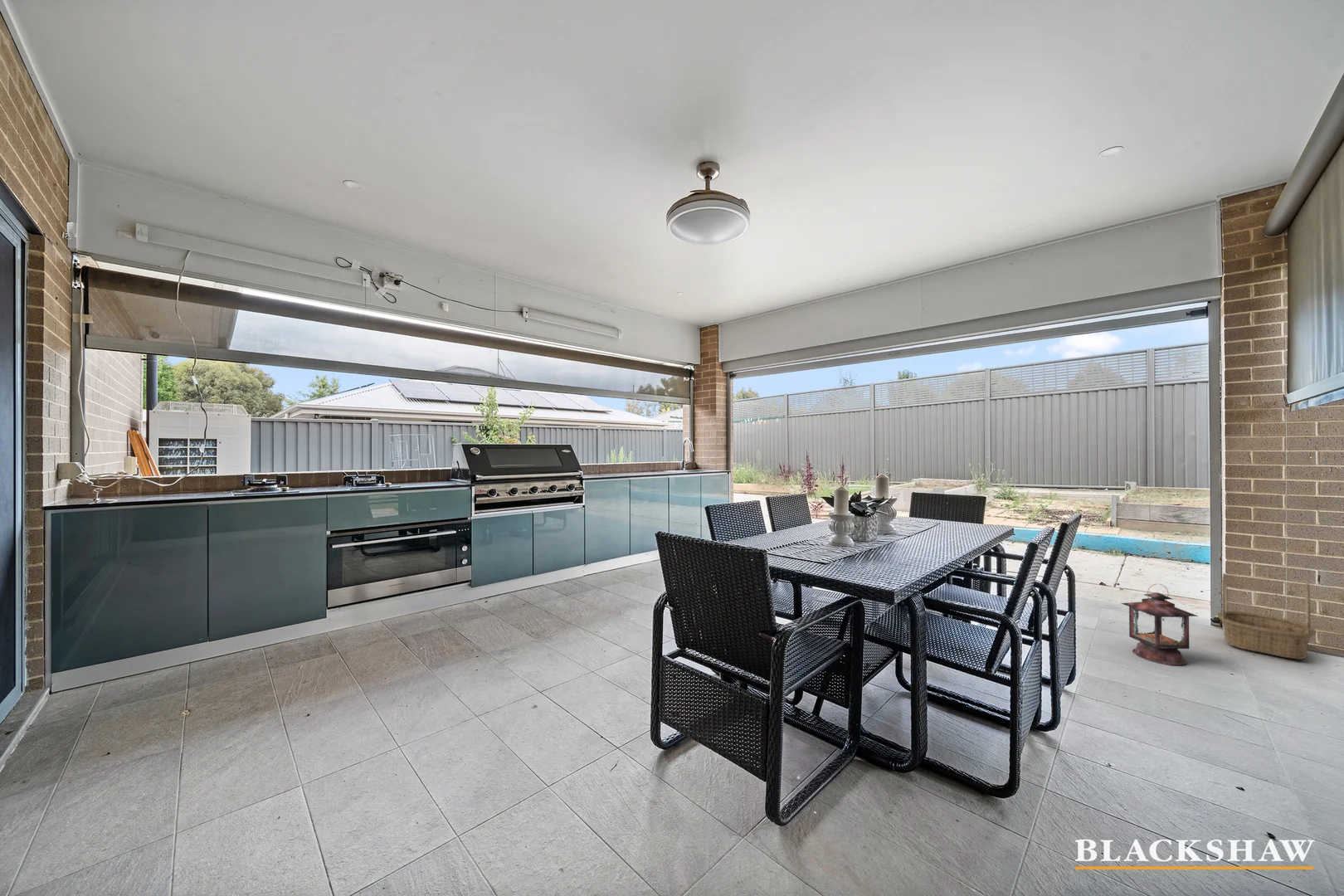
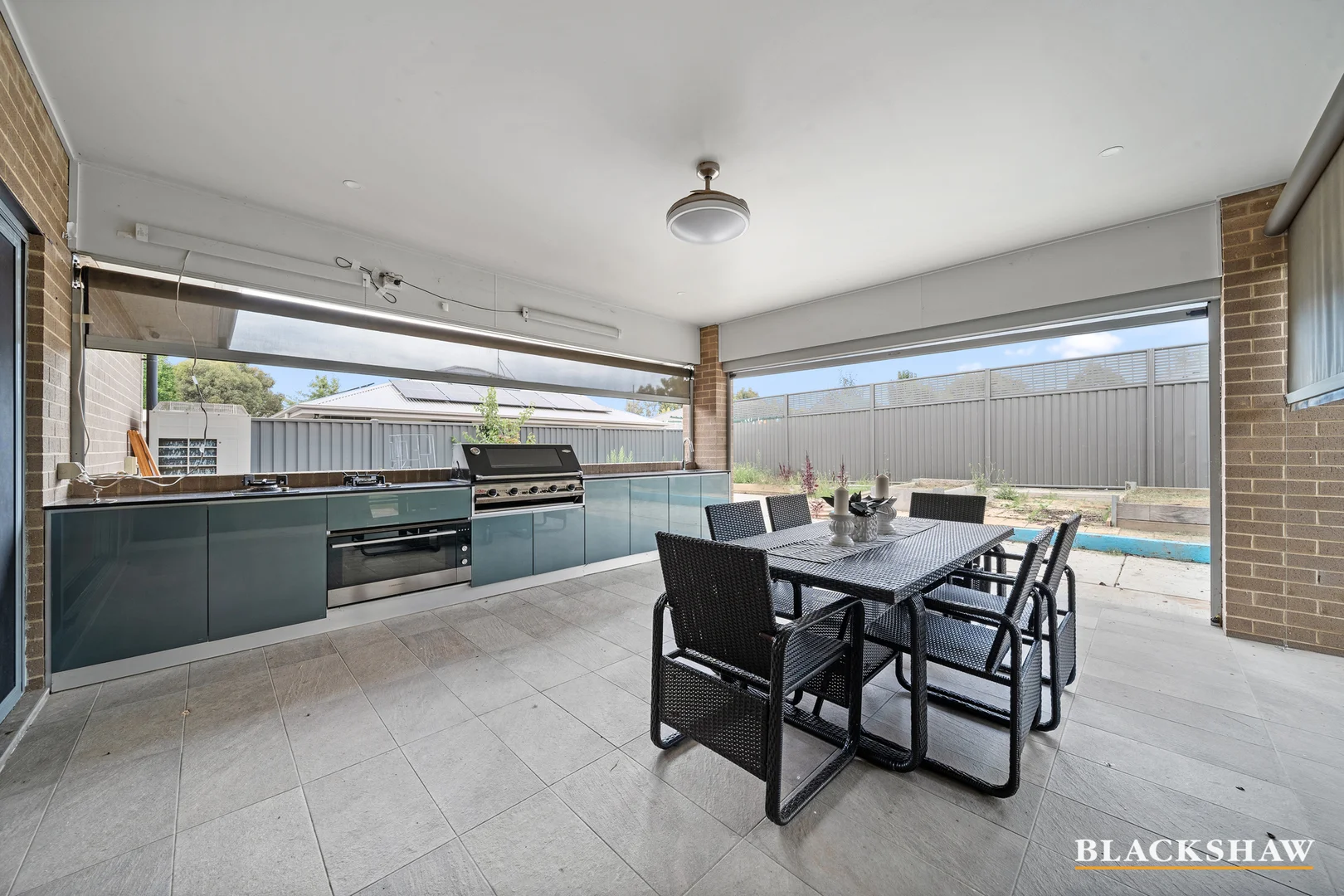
- basket (1264, 615)
- candle lantern (1158, 620)
